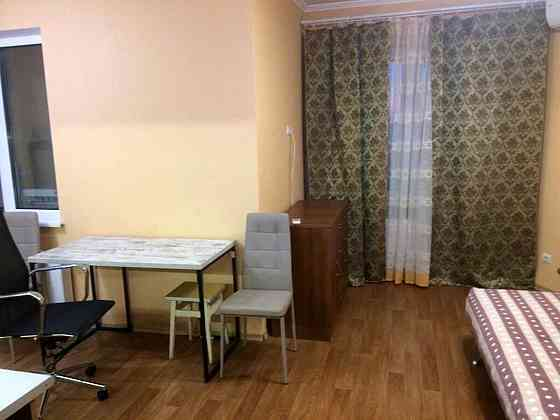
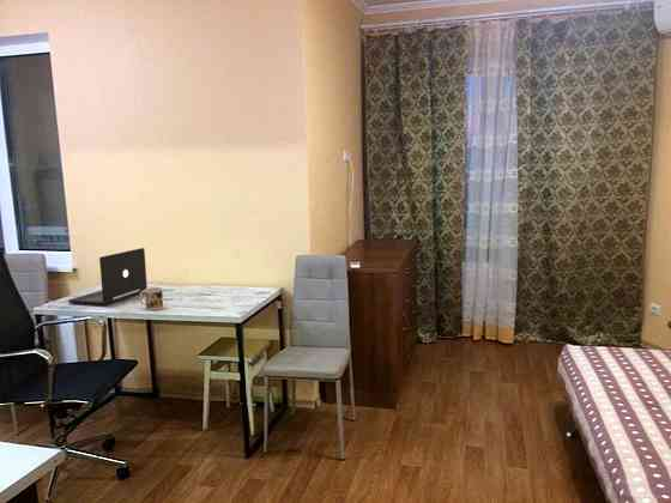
+ laptop (107, 274)
+ mug (150, 298)
